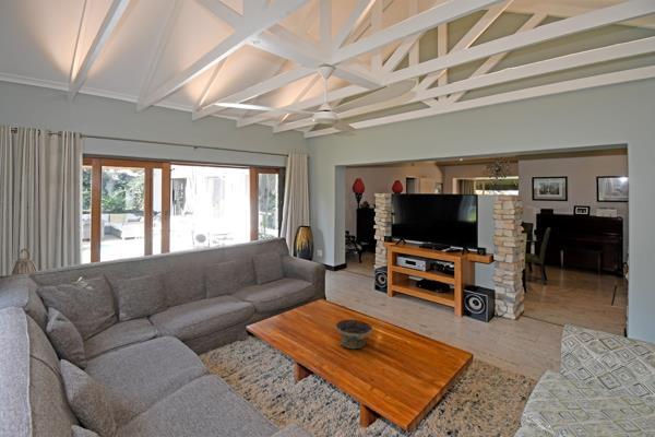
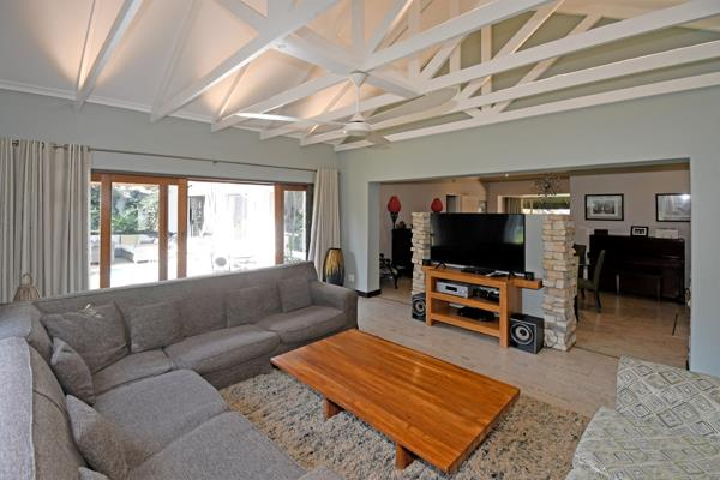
- decorative bowl (354, 334)
